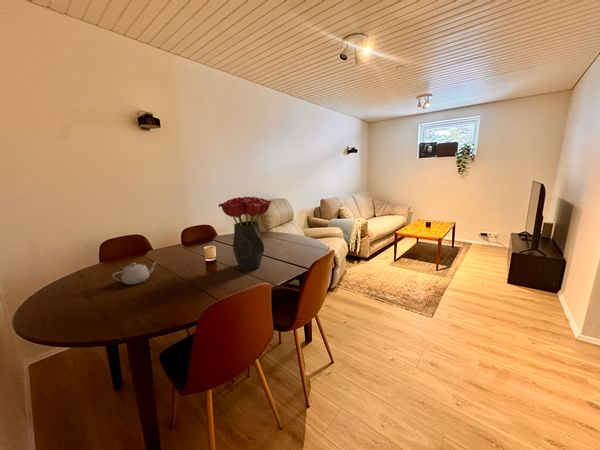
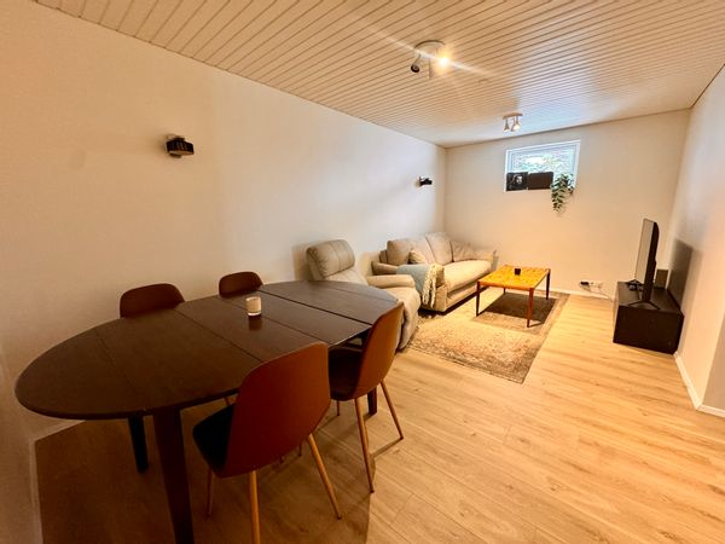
- bouquet (247, 232)
- teapot (136, 271)
